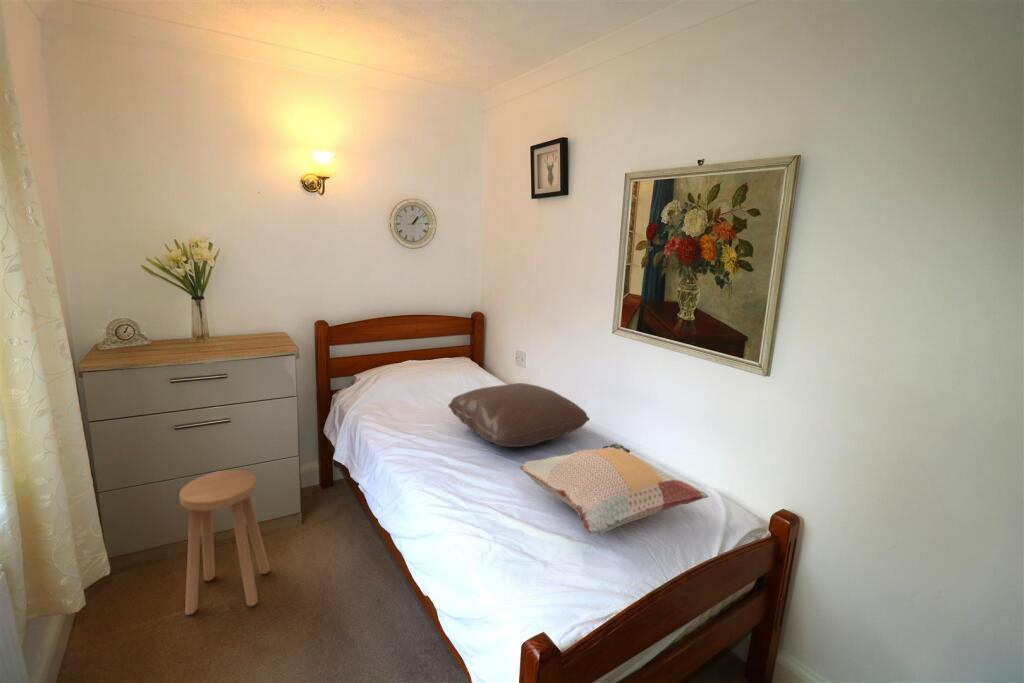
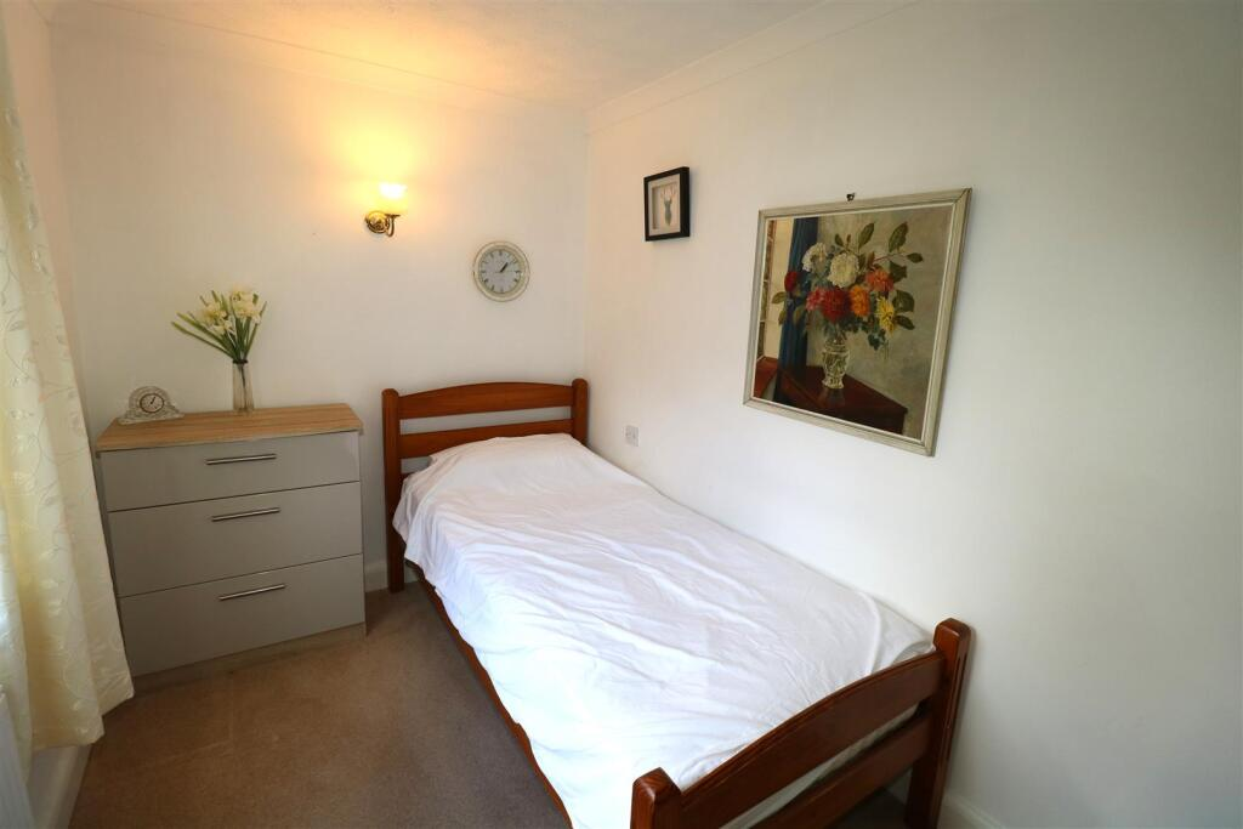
- pillow (516, 412)
- decorative pillow (607, 480)
- stool (235, 536)
